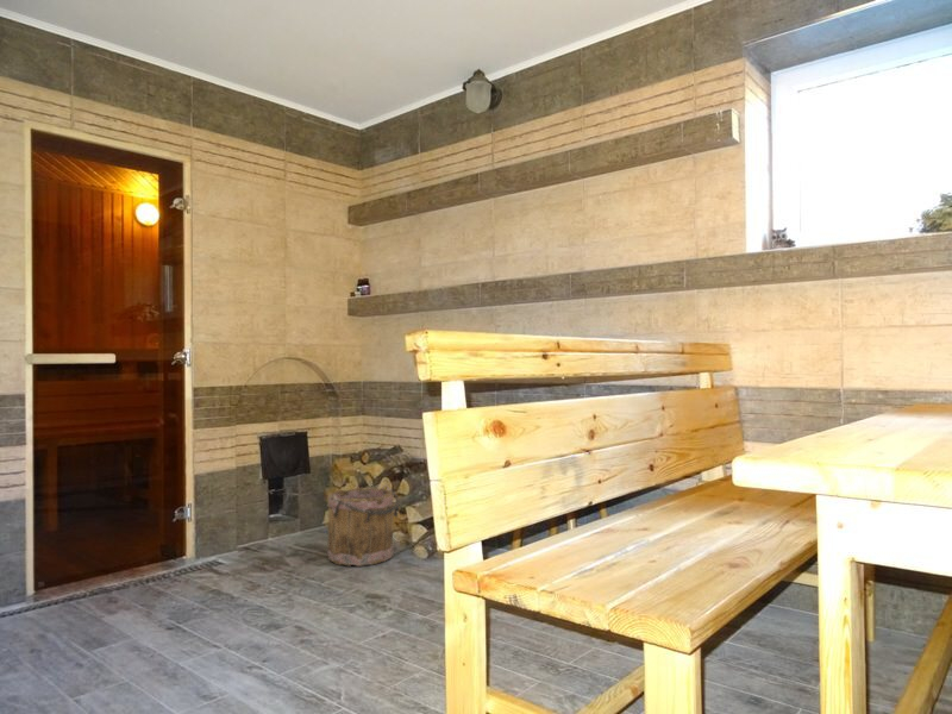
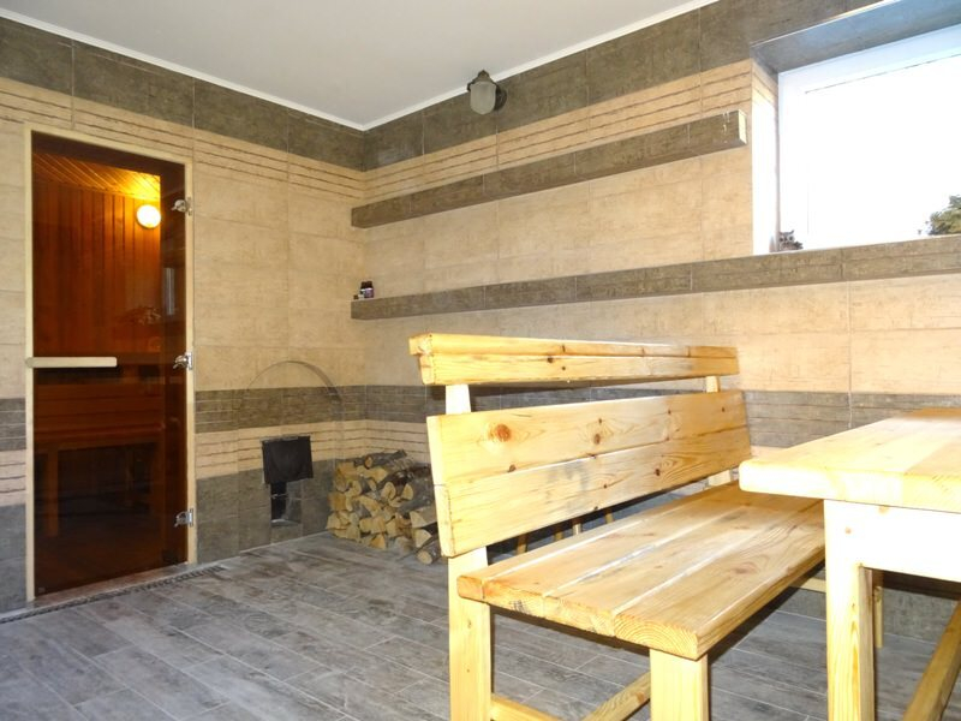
- bucket (365, 522)
